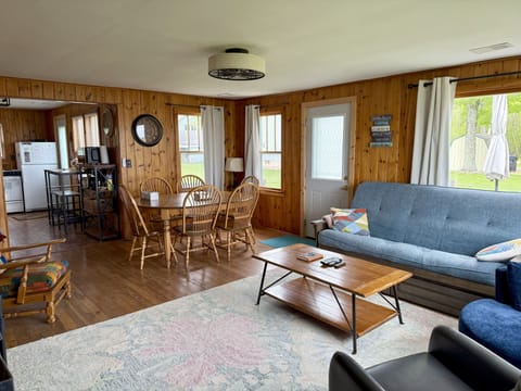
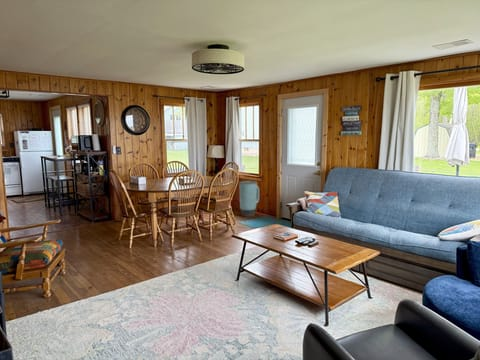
+ trash can (249, 198)
